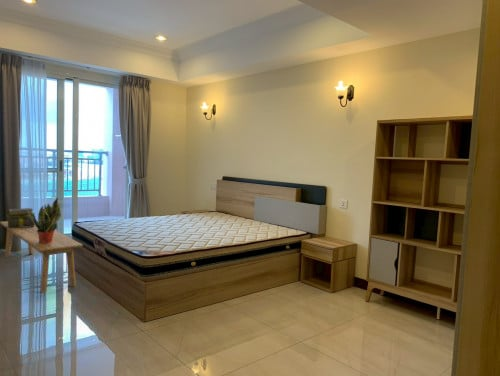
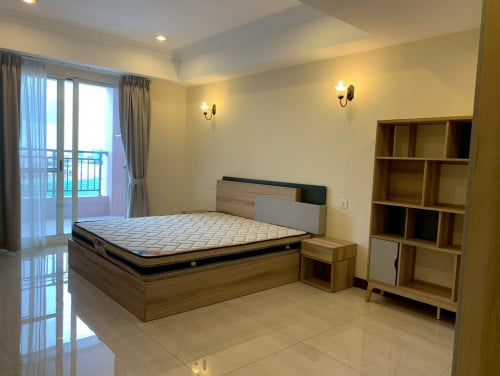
- potted plant (46, 219)
- bench (37, 250)
- stack of books (21, 217)
